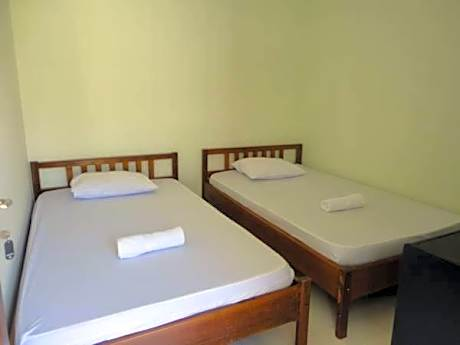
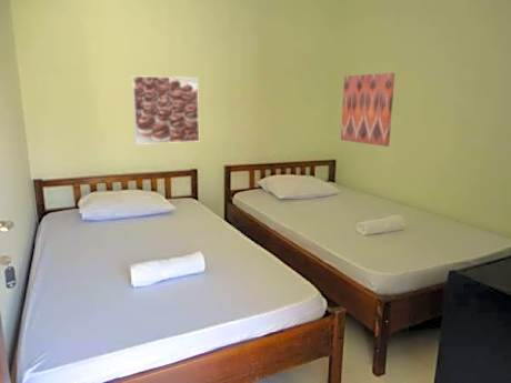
+ wall art (365, 109)
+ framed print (167, 110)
